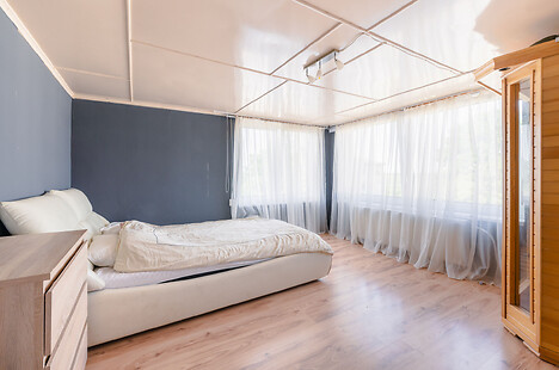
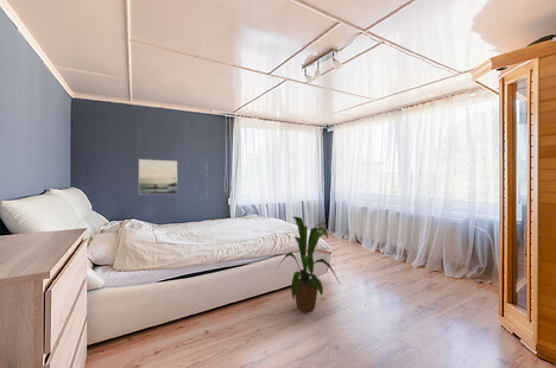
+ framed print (158, 177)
+ house plant (312, 259)
